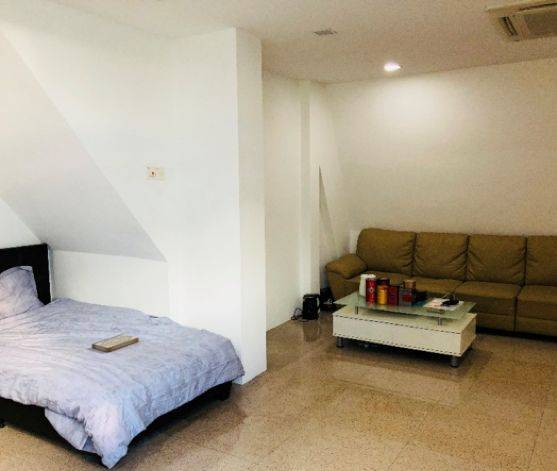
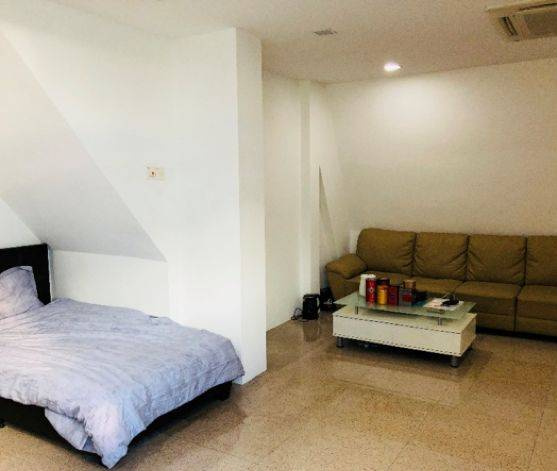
- book (115, 342)
